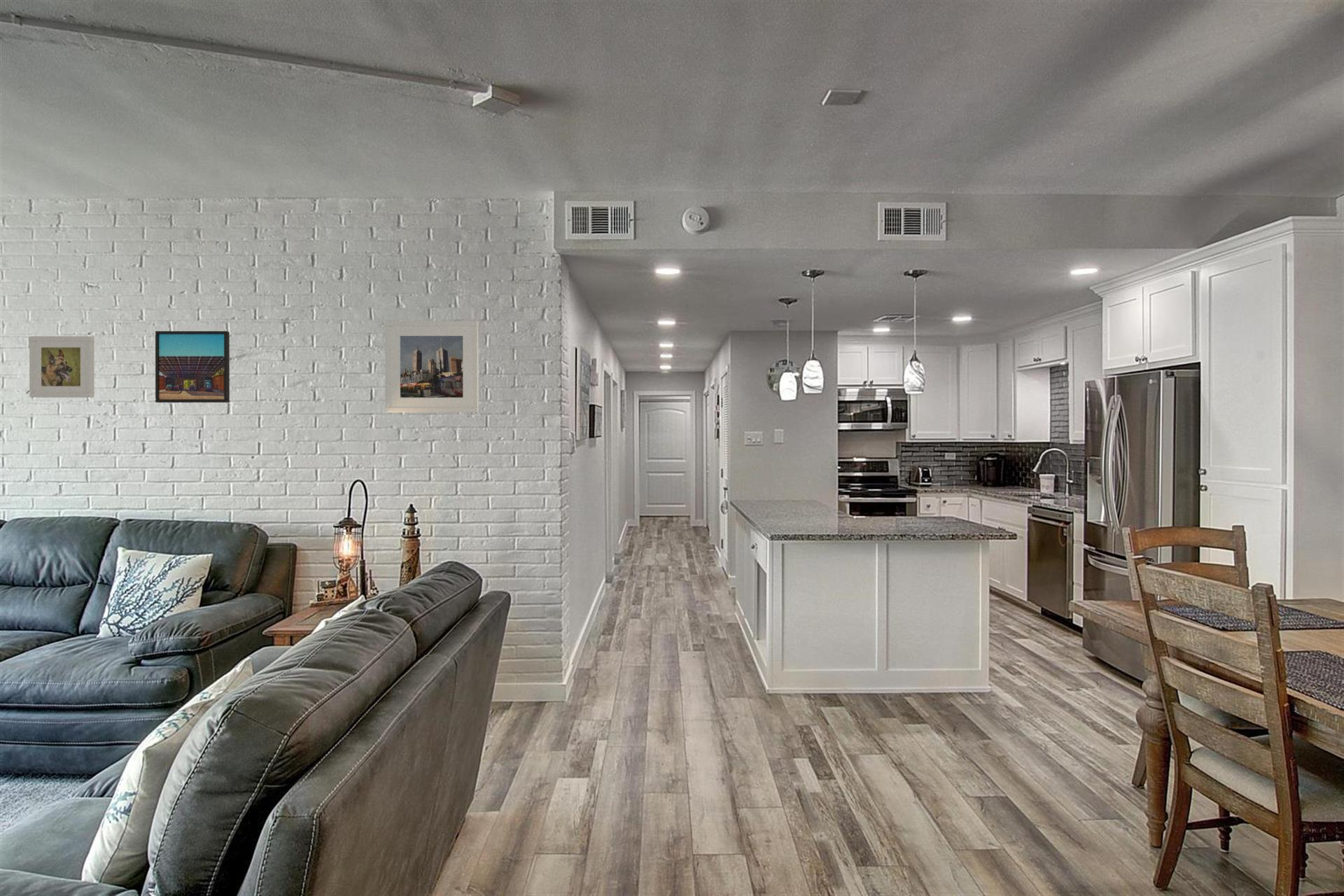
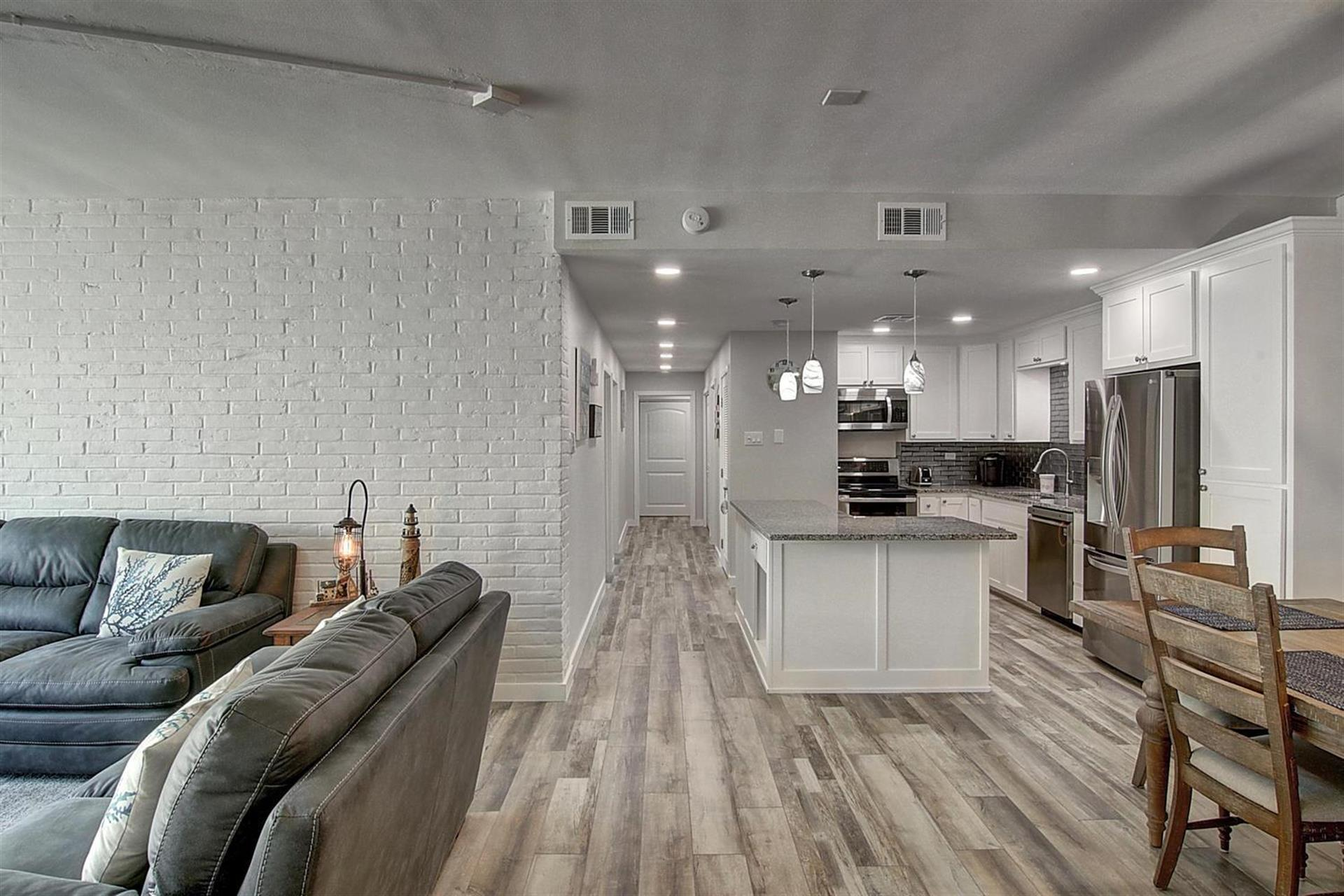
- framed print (62, 367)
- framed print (192, 367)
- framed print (432, 367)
